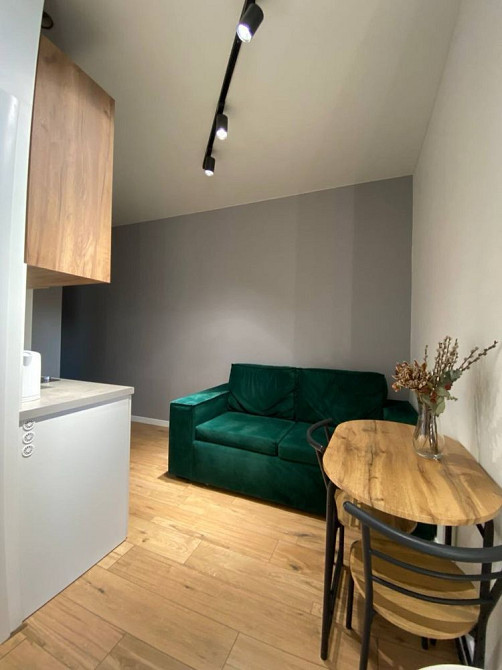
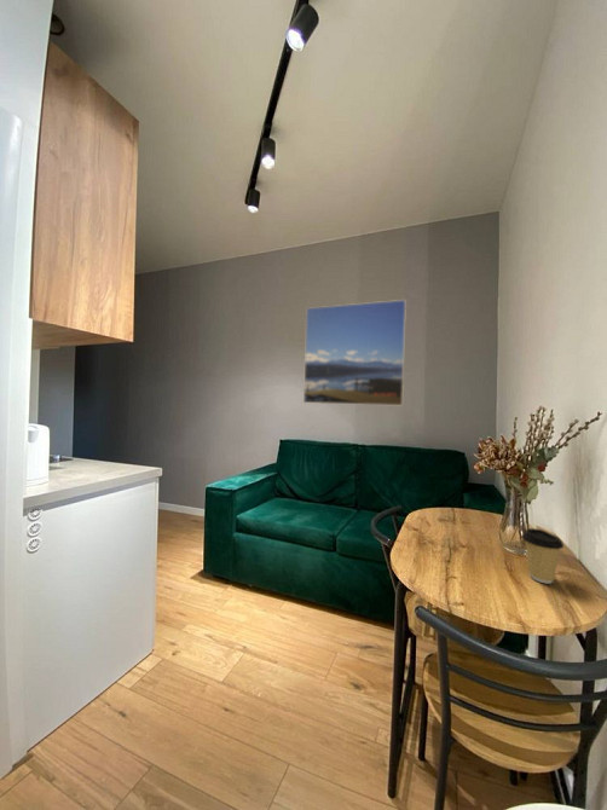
+ coffee cup (542, 556)
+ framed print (352, 354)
